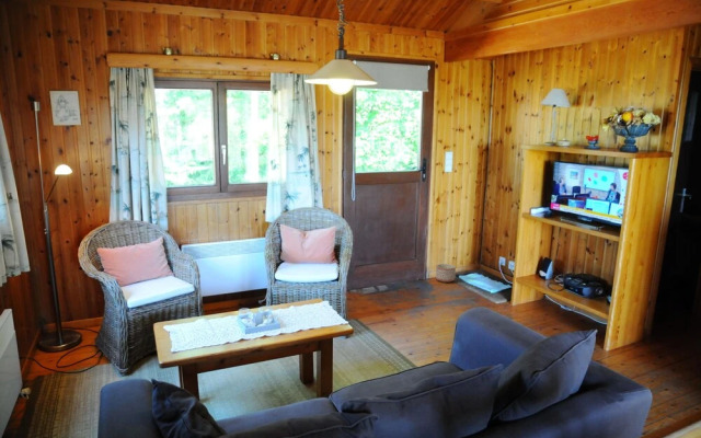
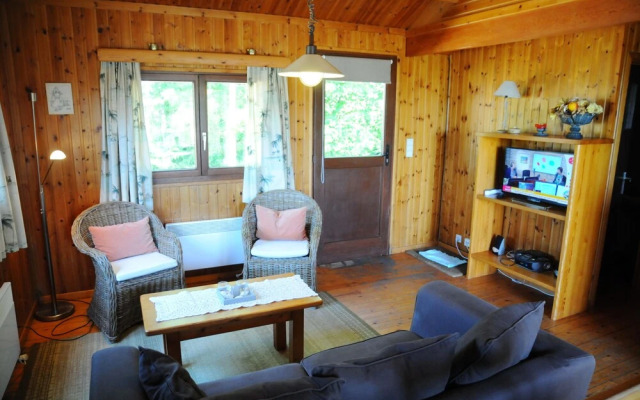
- planter (445, 273)
